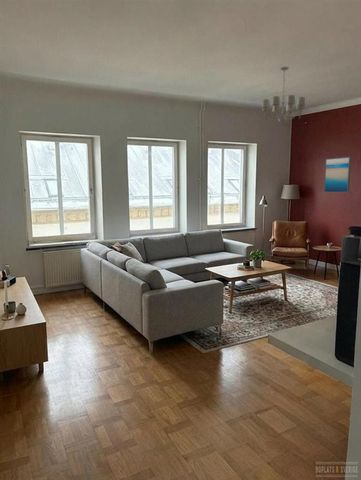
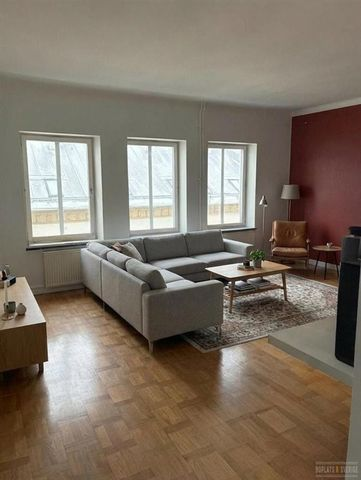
- chandelier (283, 97)
- wall art (337, 175)
